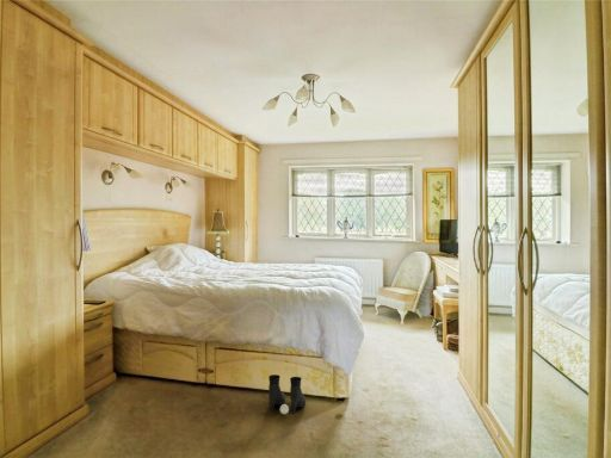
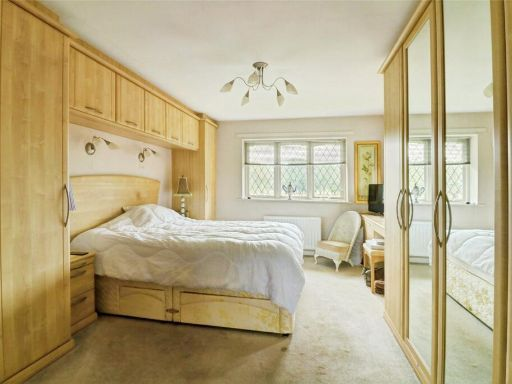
- boots (290, 389)
